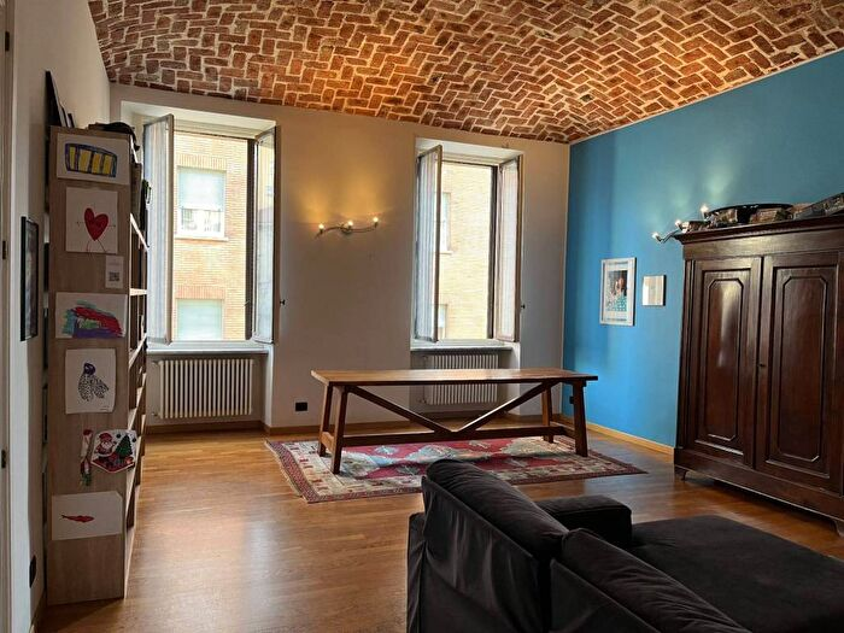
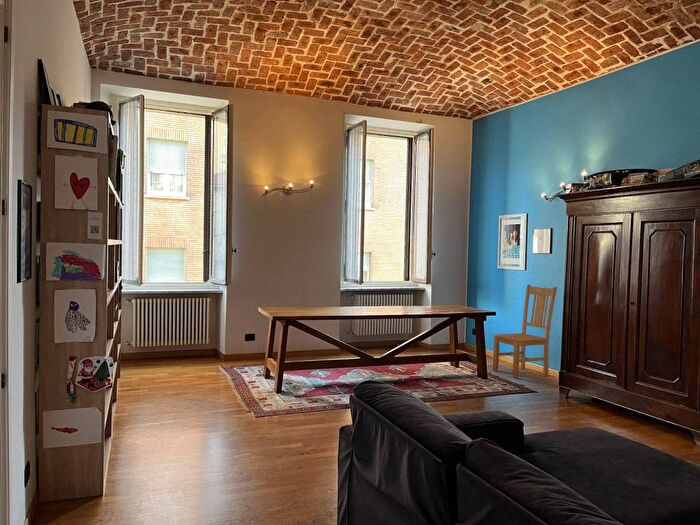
+ chair (523, 329)
